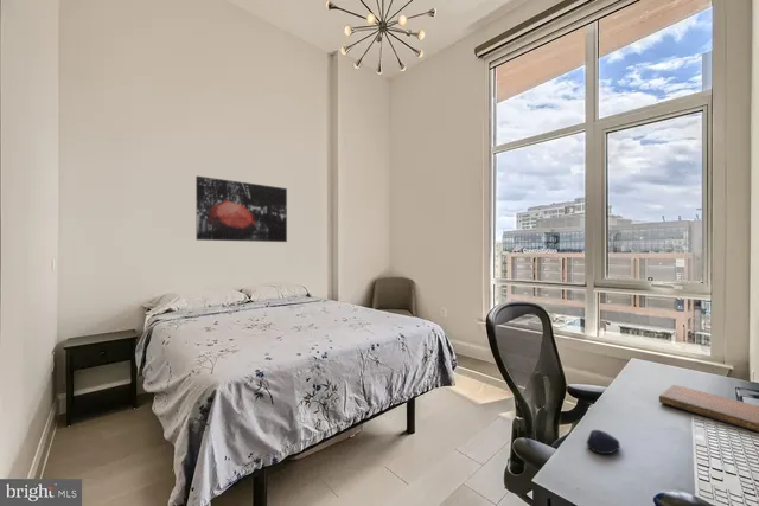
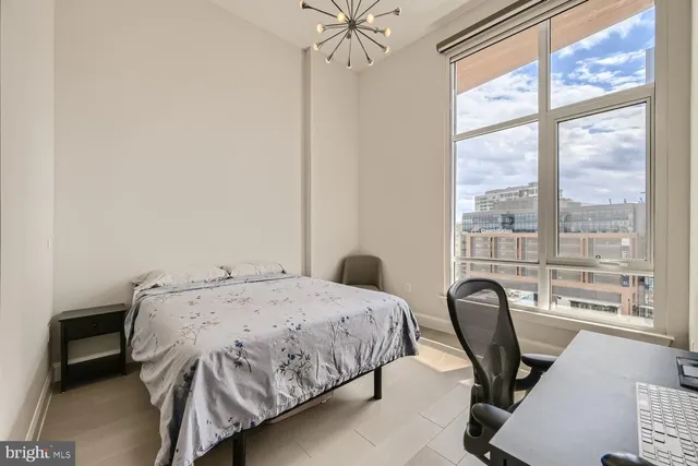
- computer mouse (602, 438)
- wall art (244, 211)
- notebook (715, 406)
